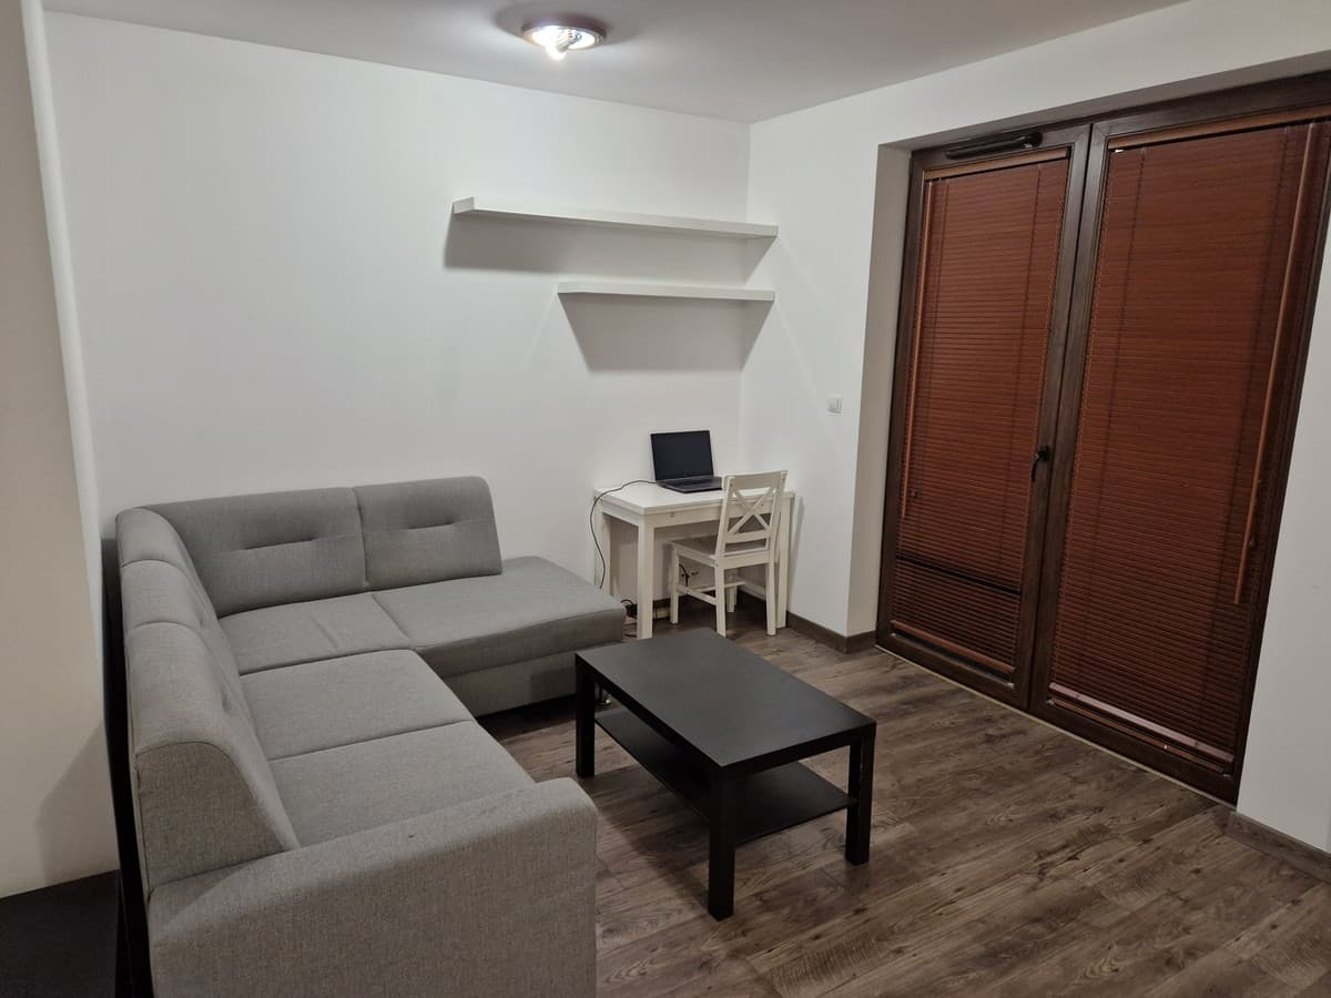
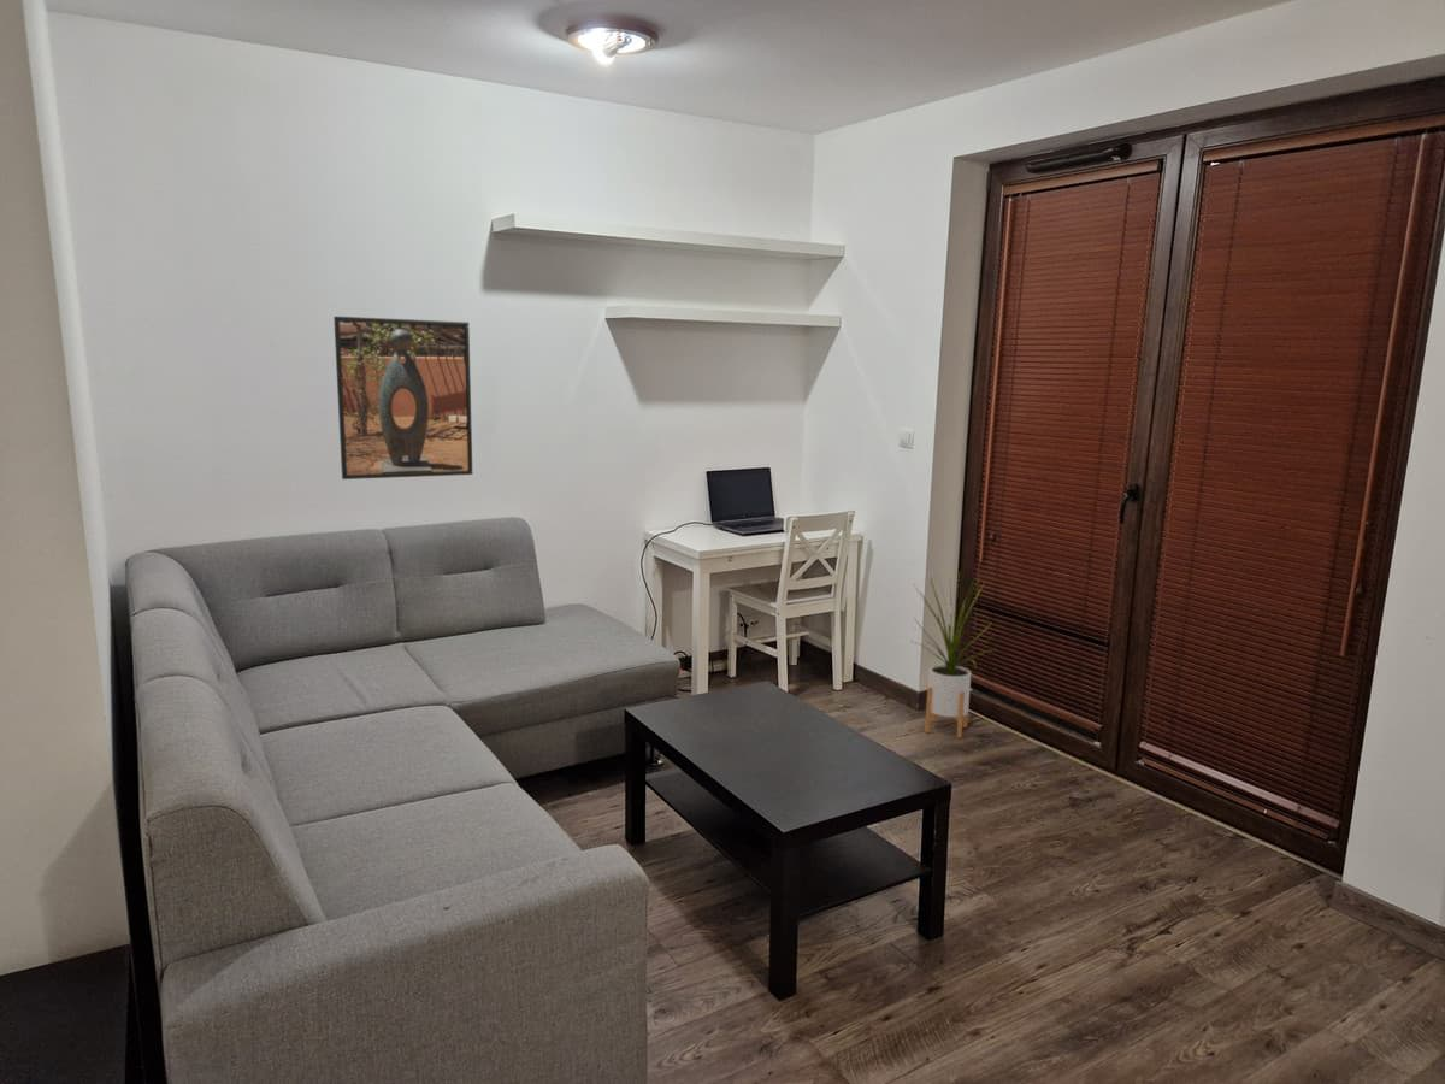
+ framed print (406, 399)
+ house plant (951, 650)
